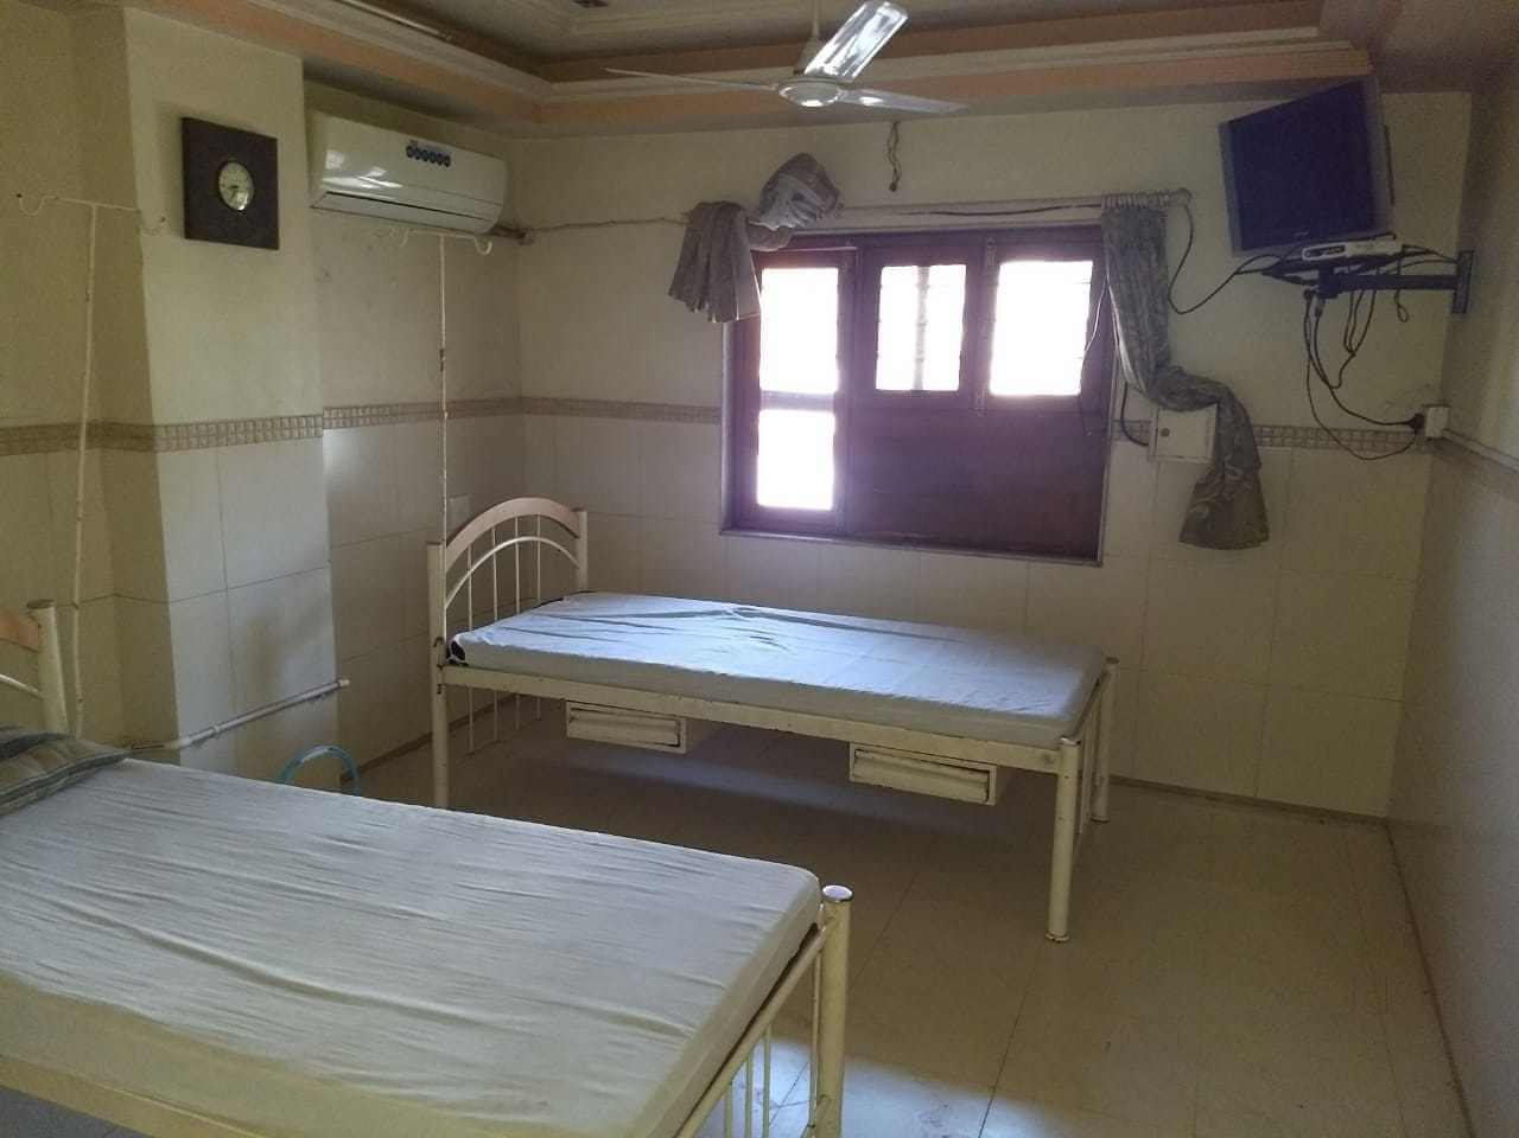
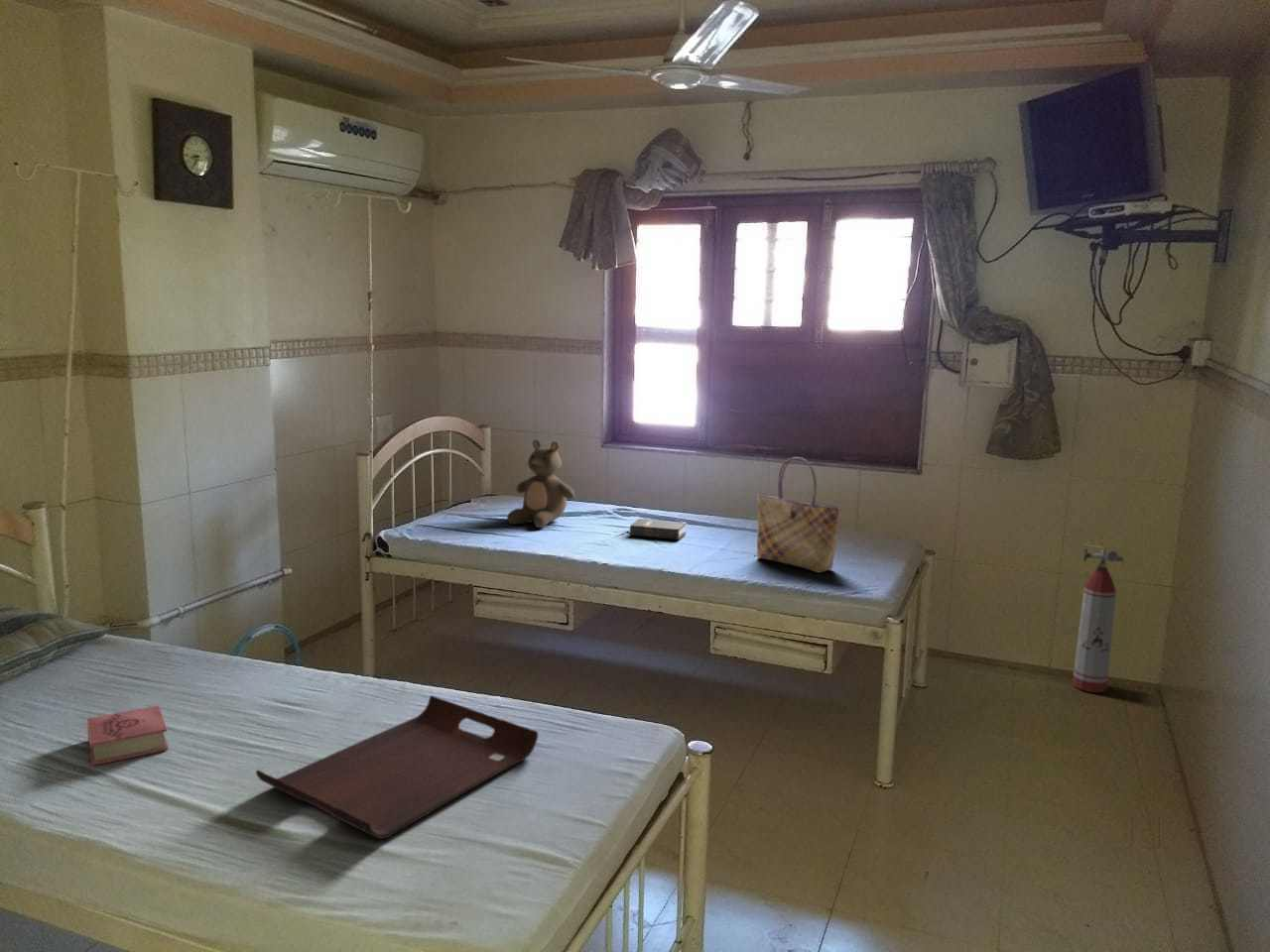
+ stuffed bear (538, 482)
+ tote bag (796, 511)
+ fire extinguisher (1097, 618)
+ hardback book (658, 529)
+ book (127, 733)
+ serving tray (405, 760)
